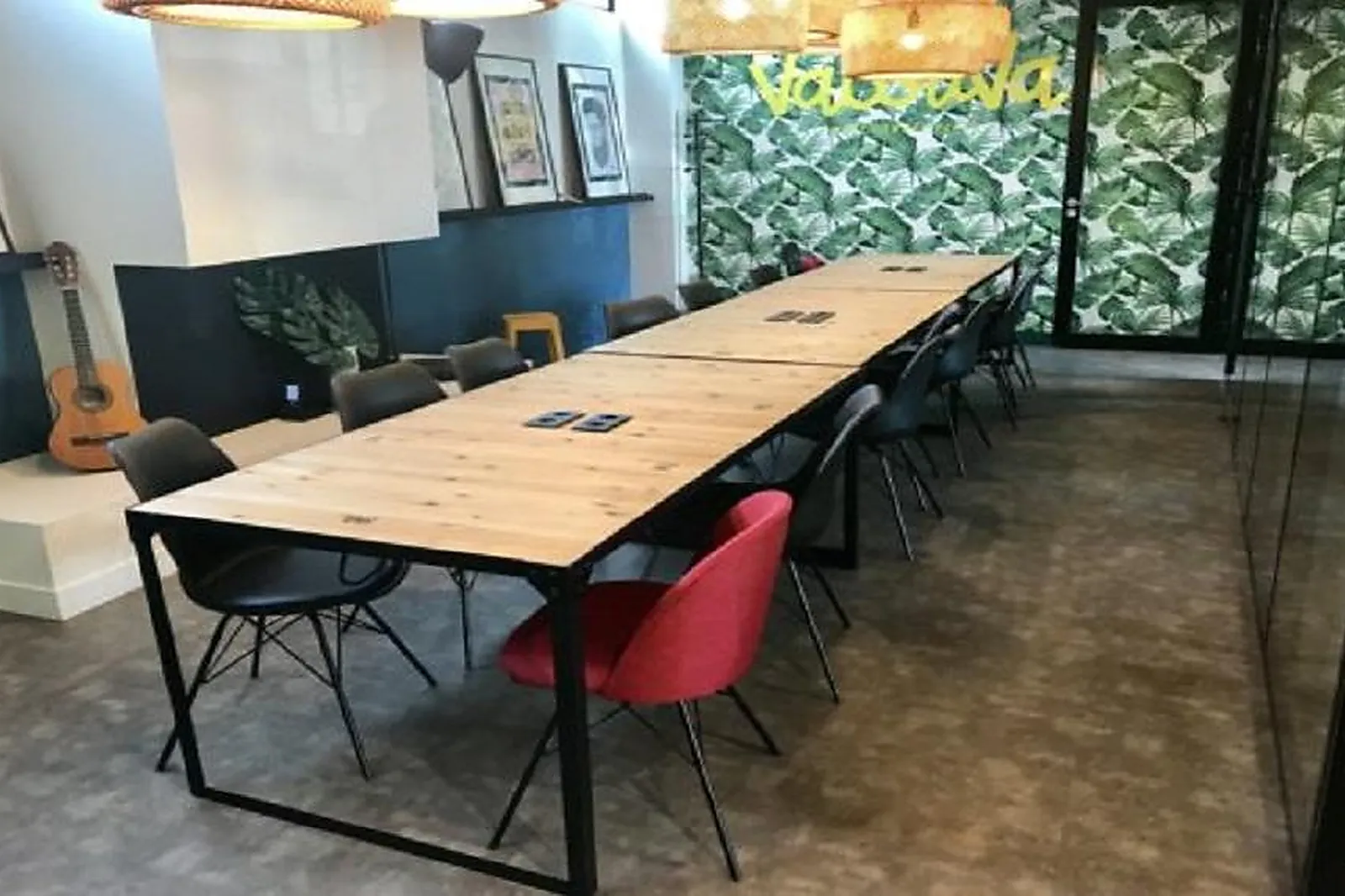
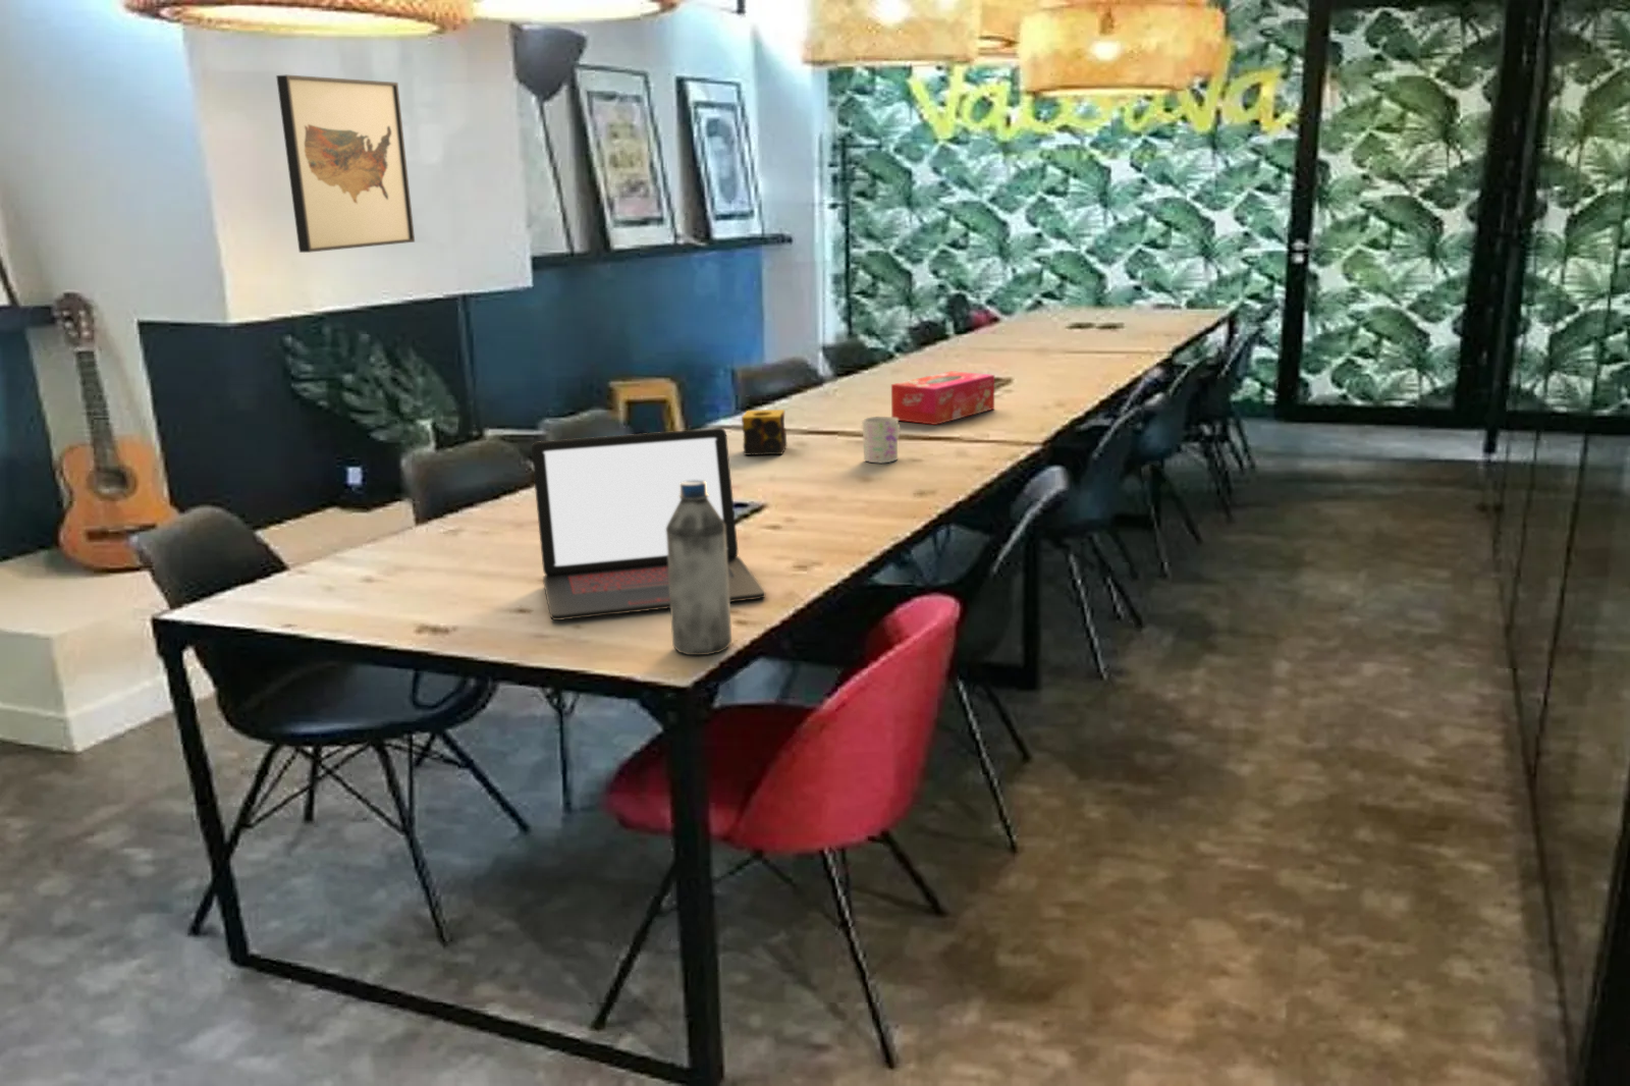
+ wall art (349, 164)
+ candle (763, 431)
+ tissue box (943, 396)
+ mug (885, 438)
+ water bottle (697, 565)
+ laptop (645, 519)
